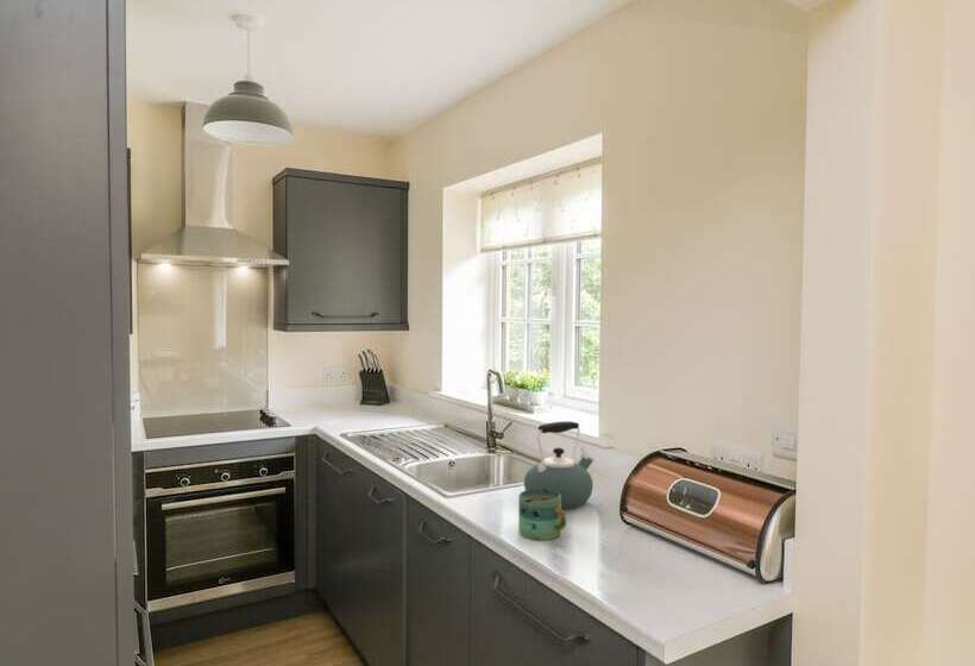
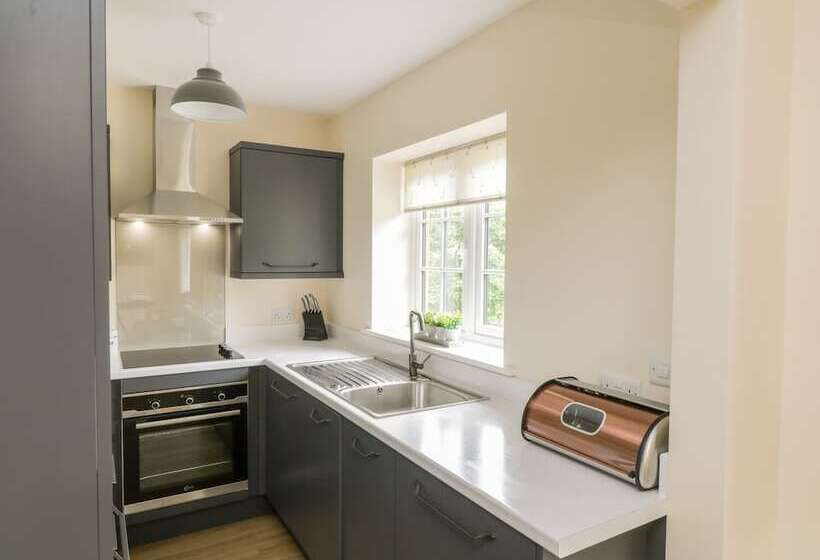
- kettle (564, 460)
- mug (543, 515)
